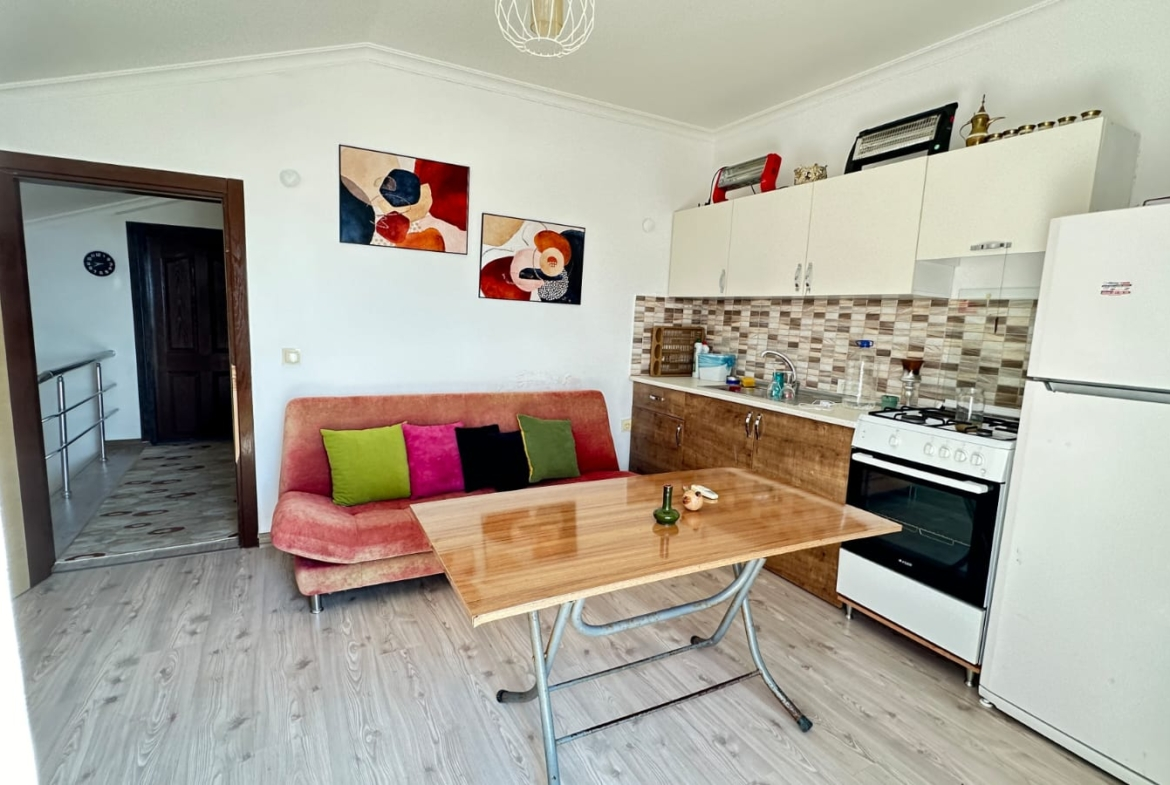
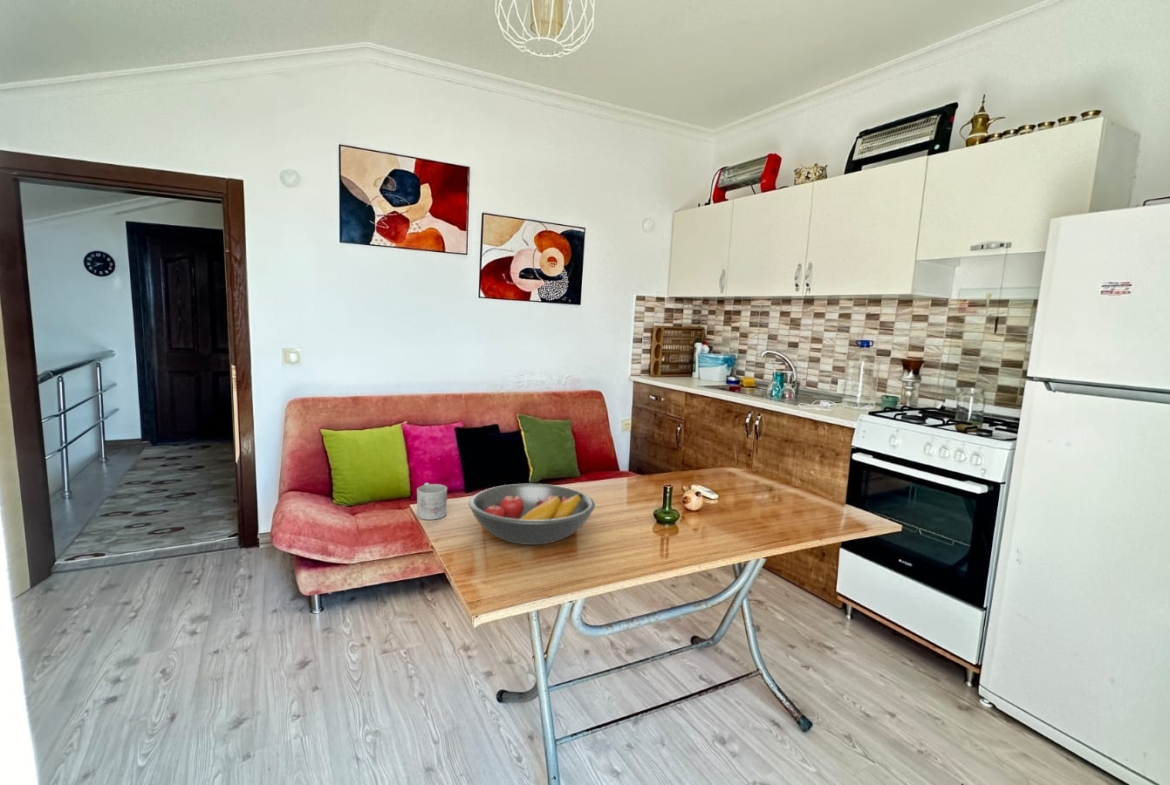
+ mug (430, 500)
+ fruit bowl (532, 513)
